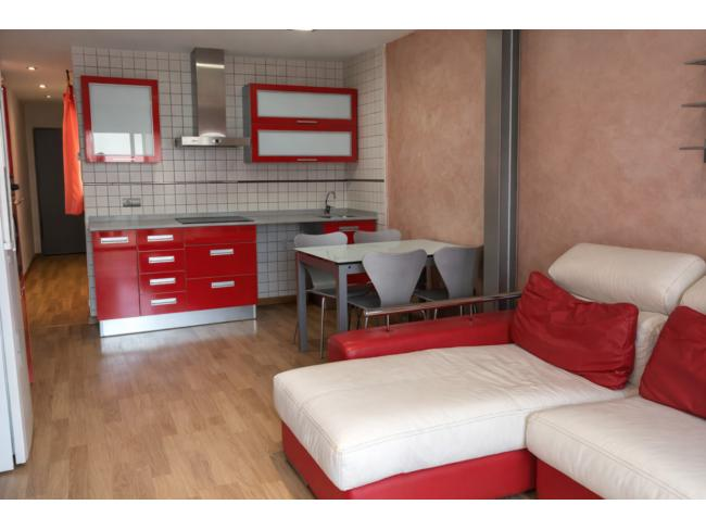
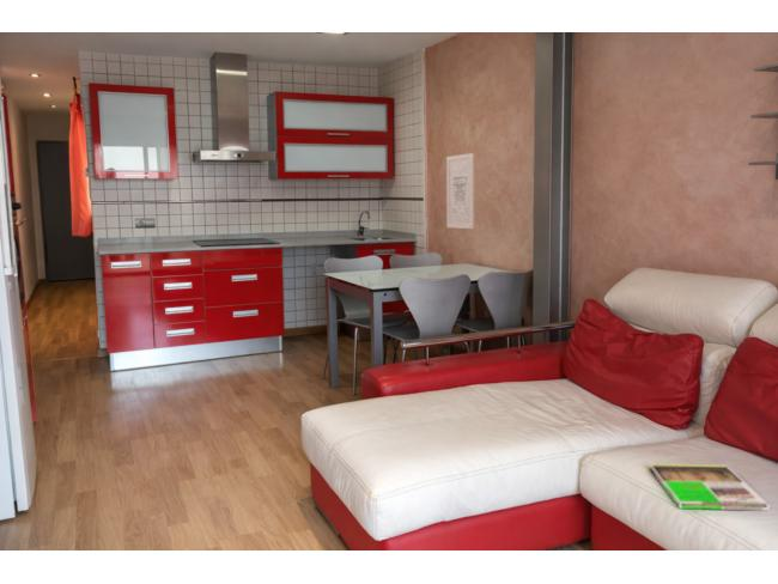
+ wall art (460, 191)
+ magazine (704, 485)
